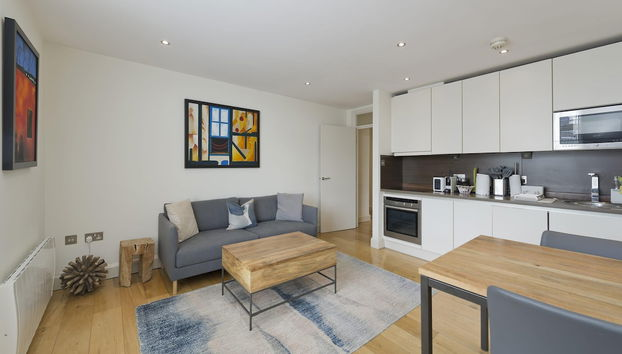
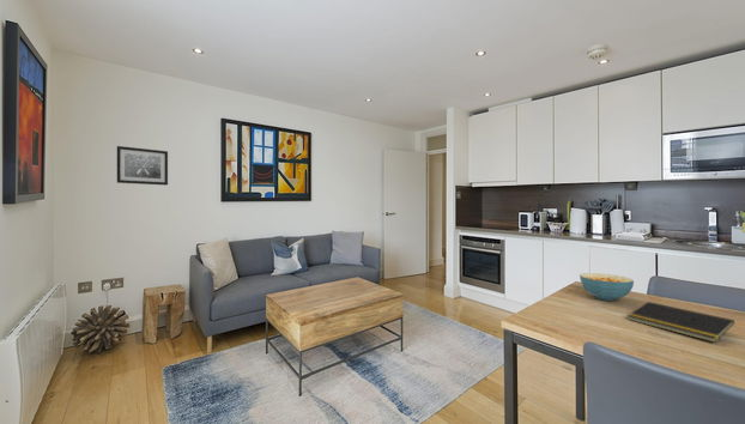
+ wall art (143, 165)
+ cereal bowl (605, 287)
+ notepad (677, 319)
